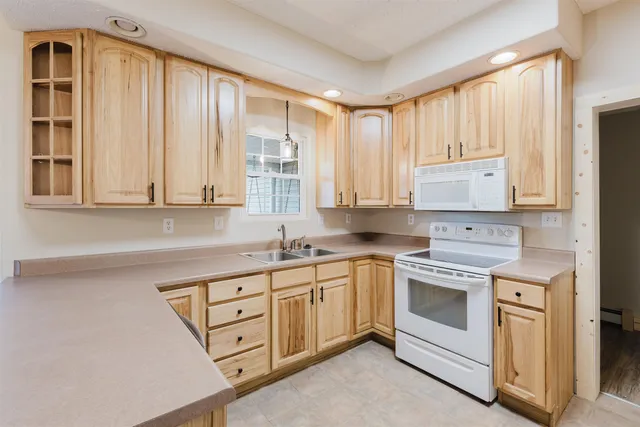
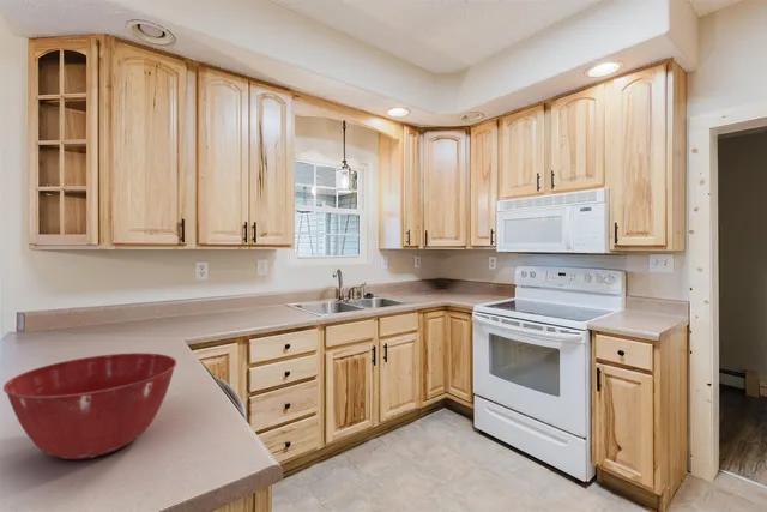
+ mixing bowl (99, 405)
